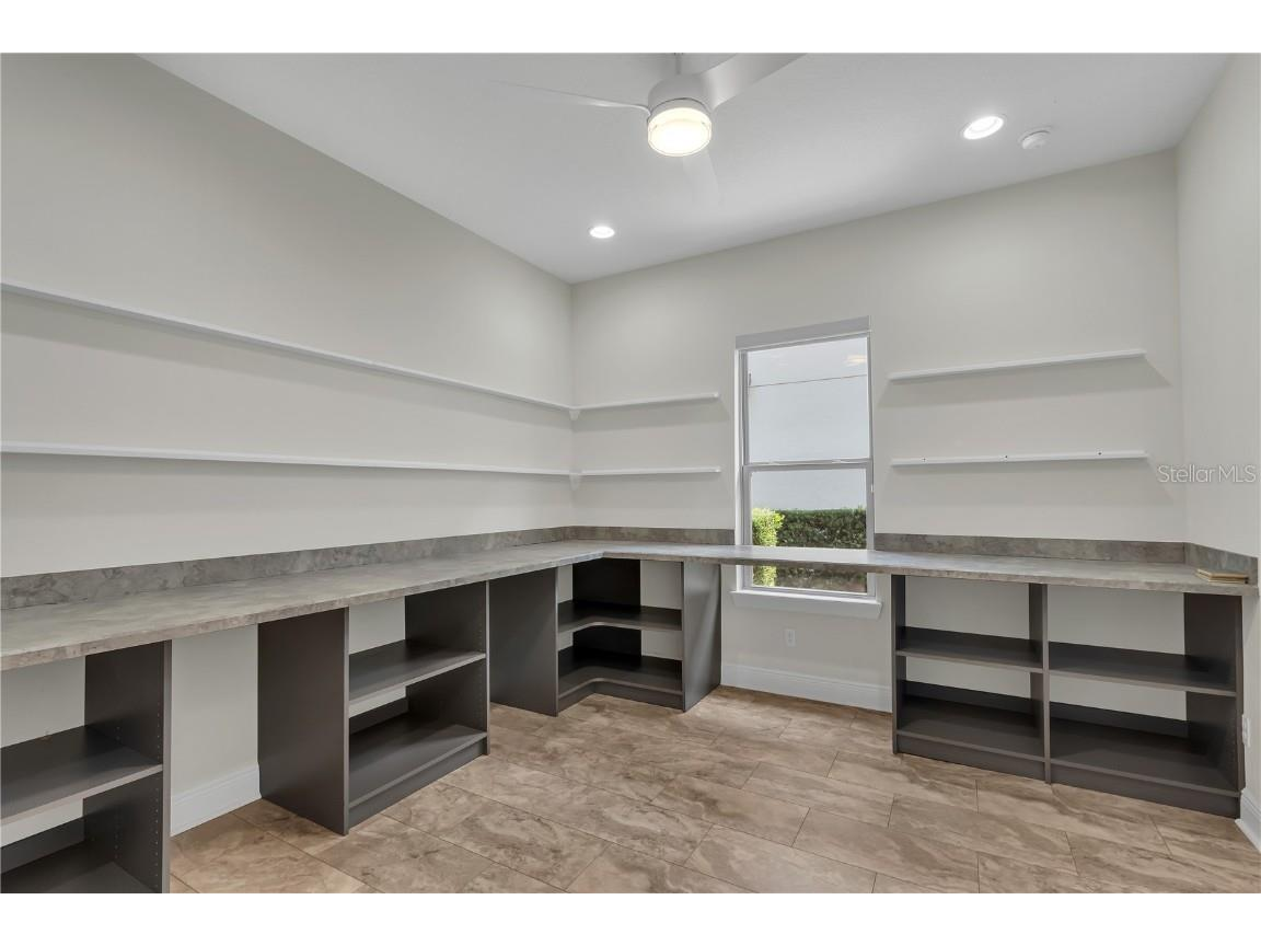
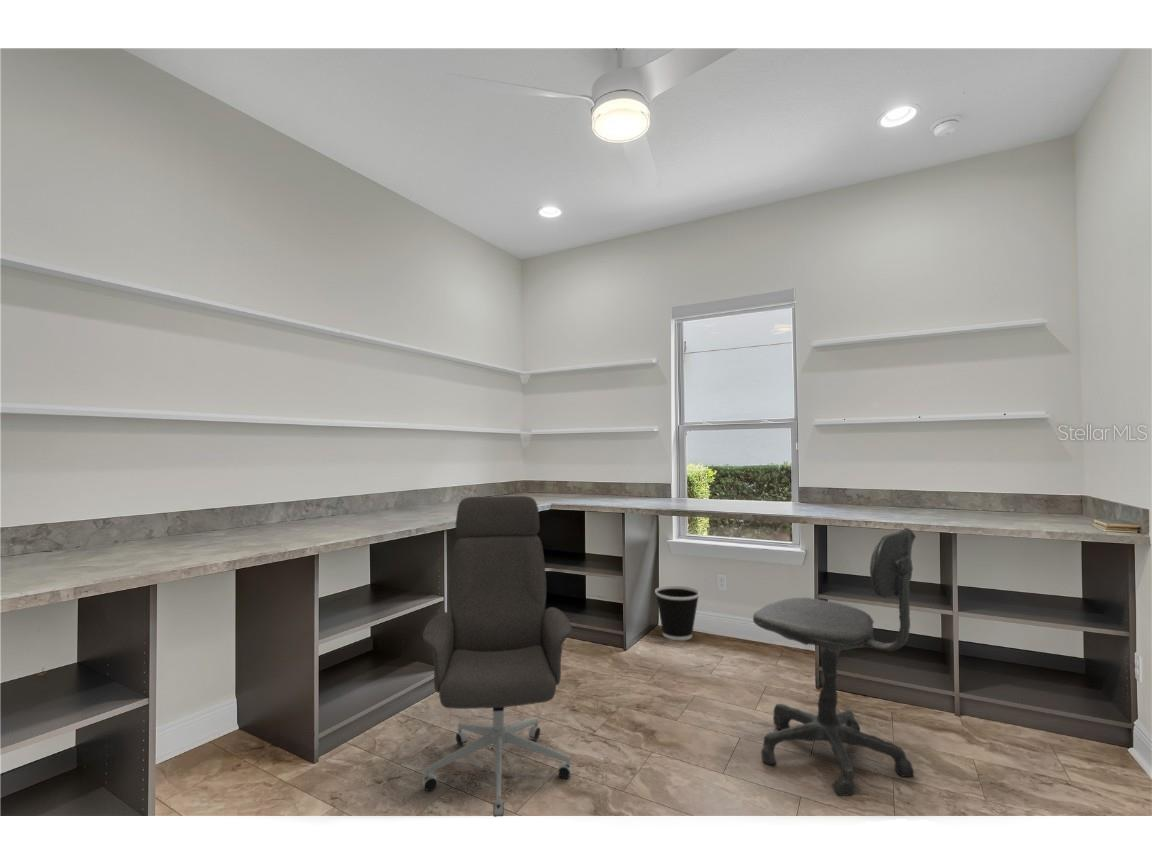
+ office chair (831, 638)
+ wastebasket (677, 613)
+ office chair (498, 633)
